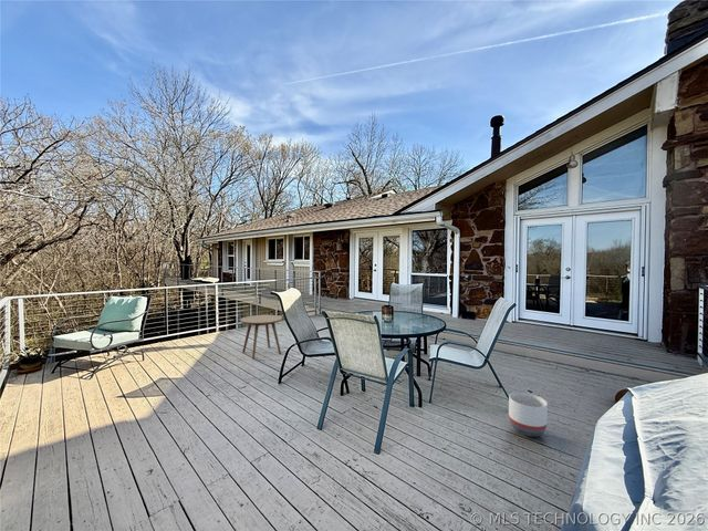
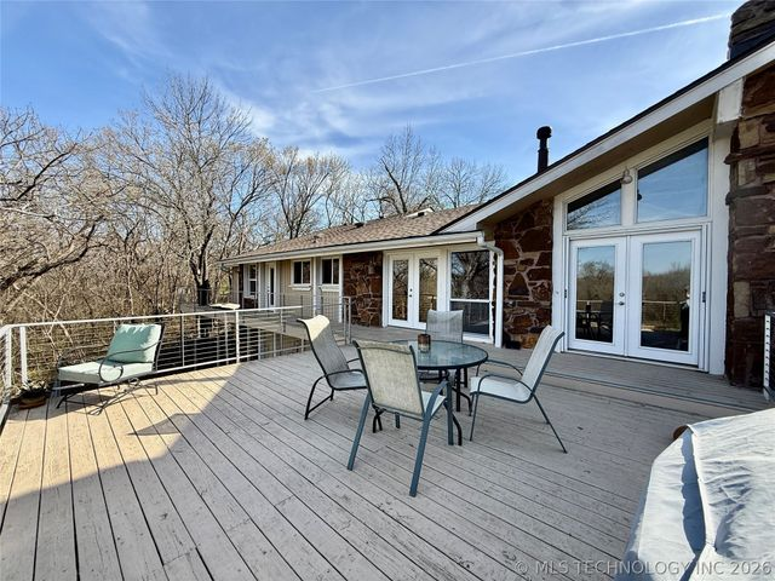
- side table (257, 335)
- planter (527, 416)
